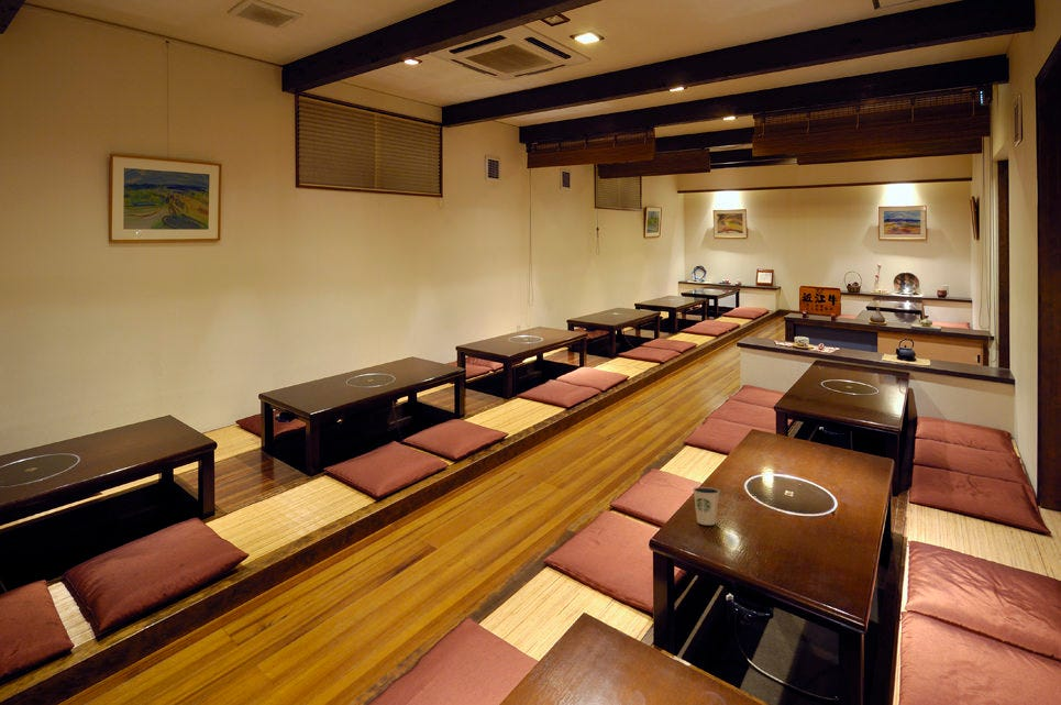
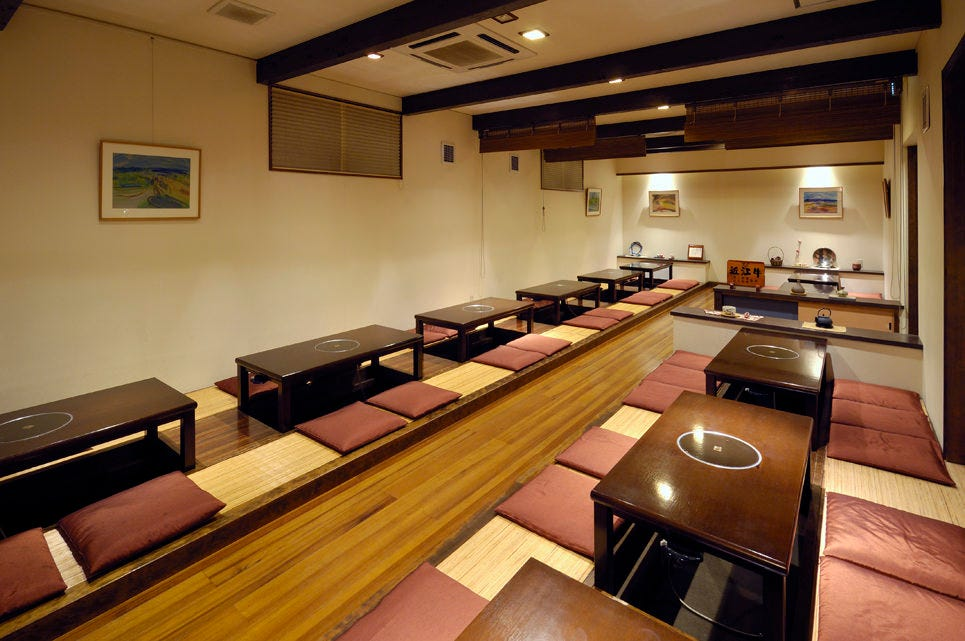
- dixie cup (706, 506)
